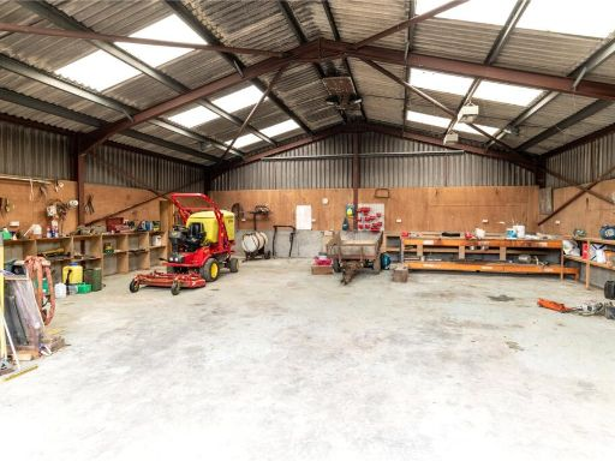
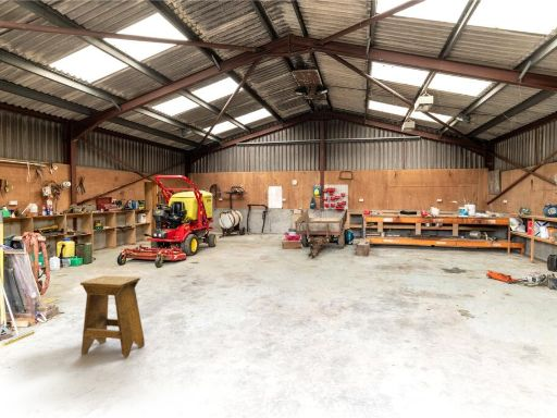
+ stool (116, 314)
